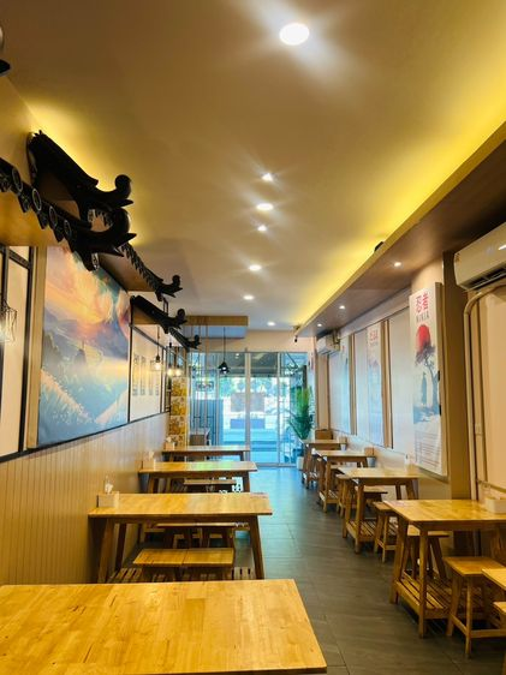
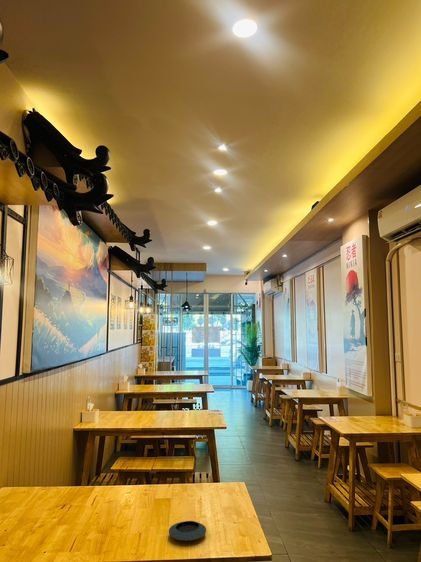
+ saucer (187, 529)
